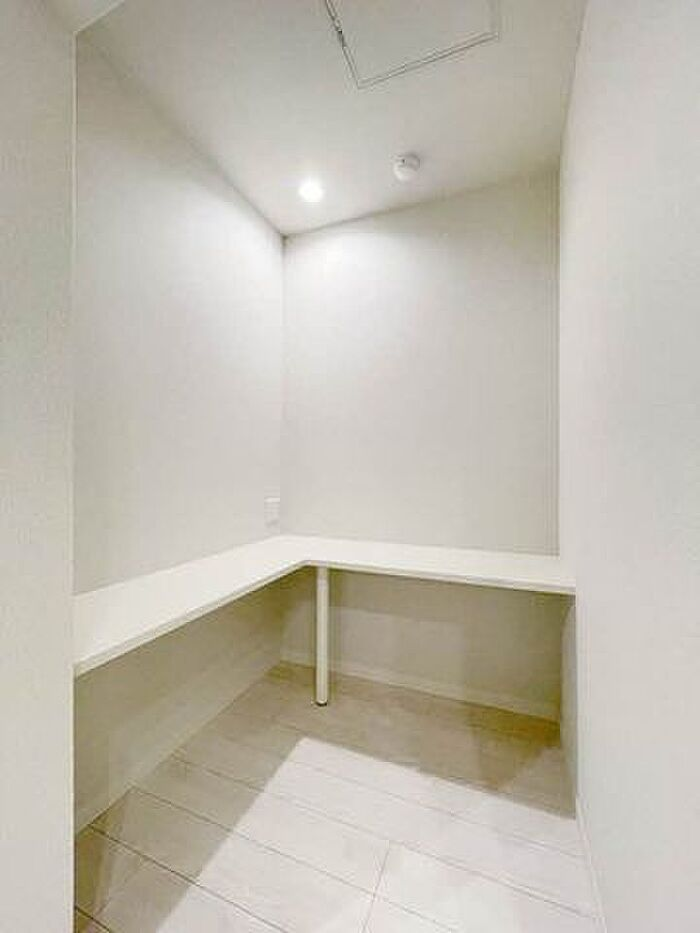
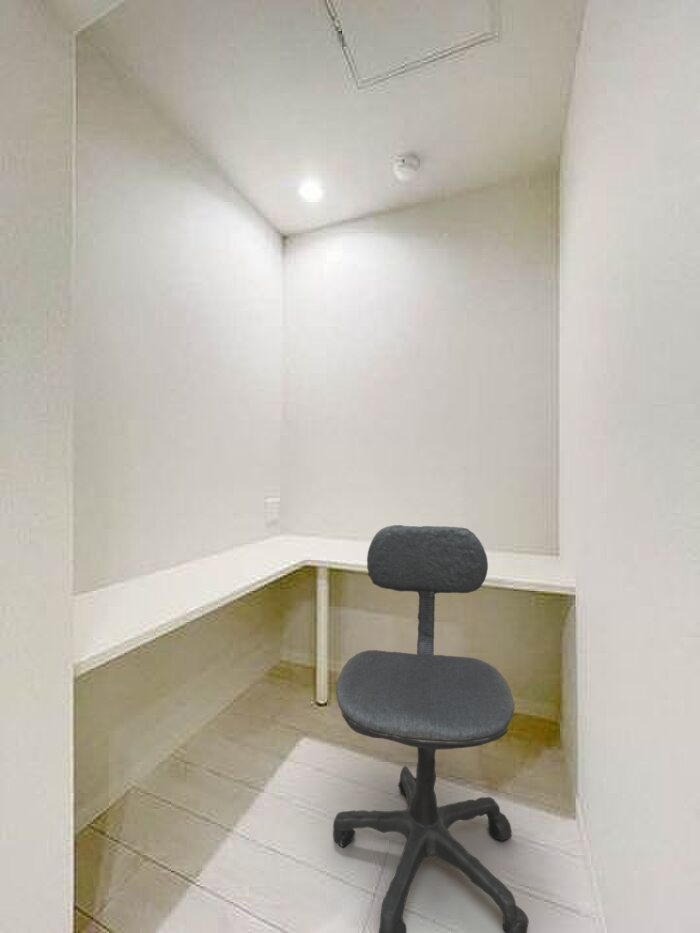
+ office chair (422, 695)
